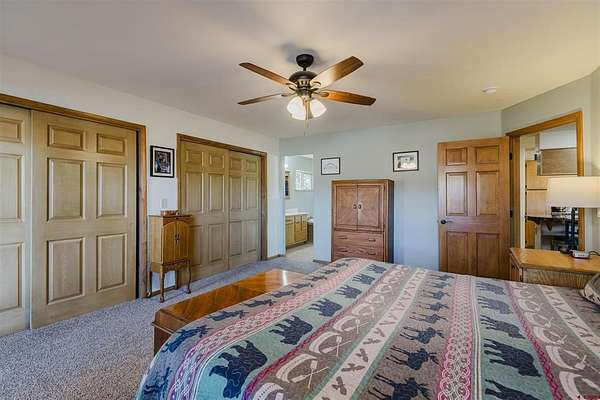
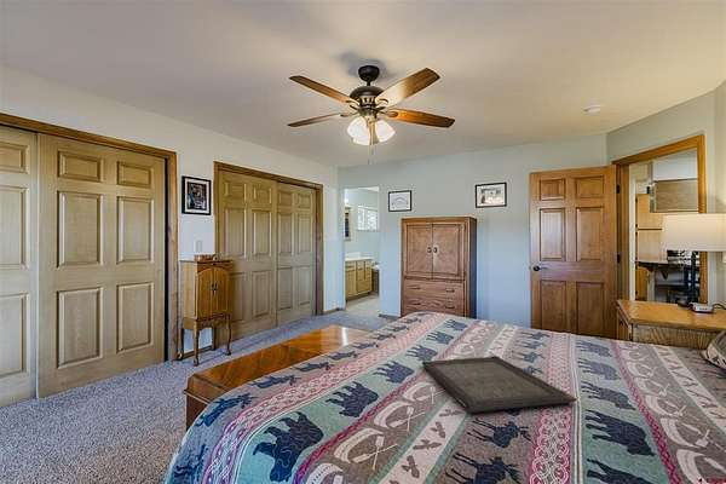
+ serving tray (488, 378)
